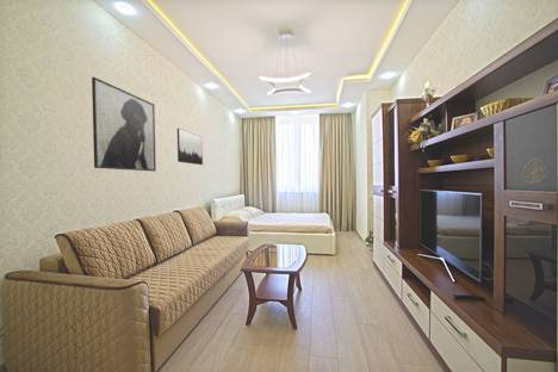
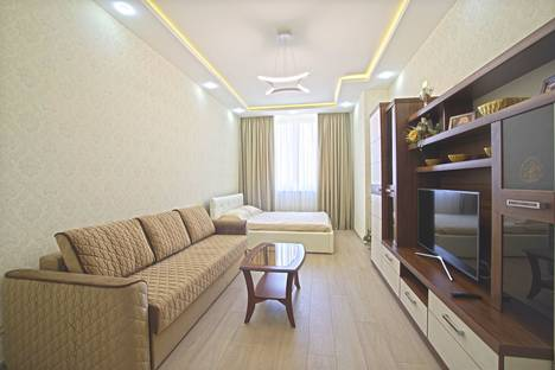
- wall art (191, 148)
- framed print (129, 131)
